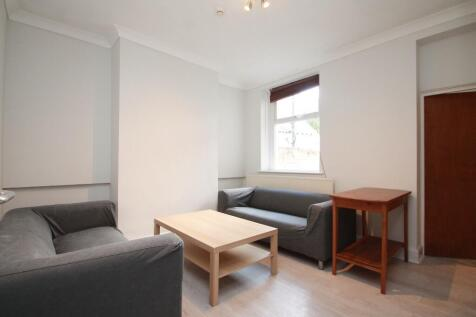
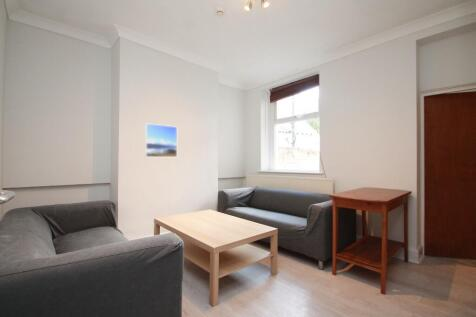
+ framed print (161, 141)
